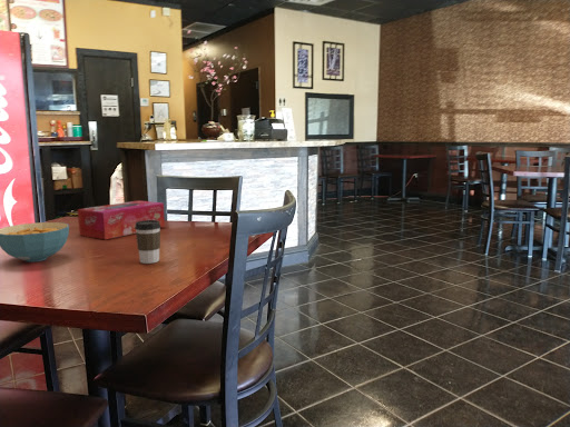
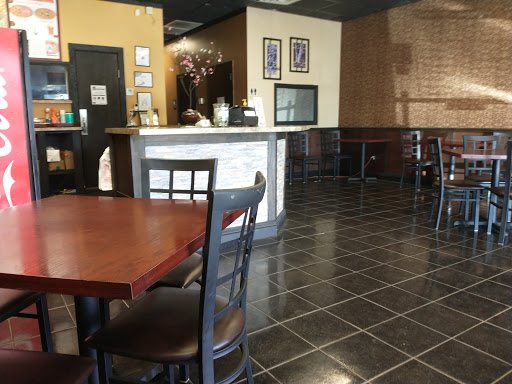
- coffee cup (148, 241)
- cereal bowl (35, 244)
- tissue box (122, 218)
